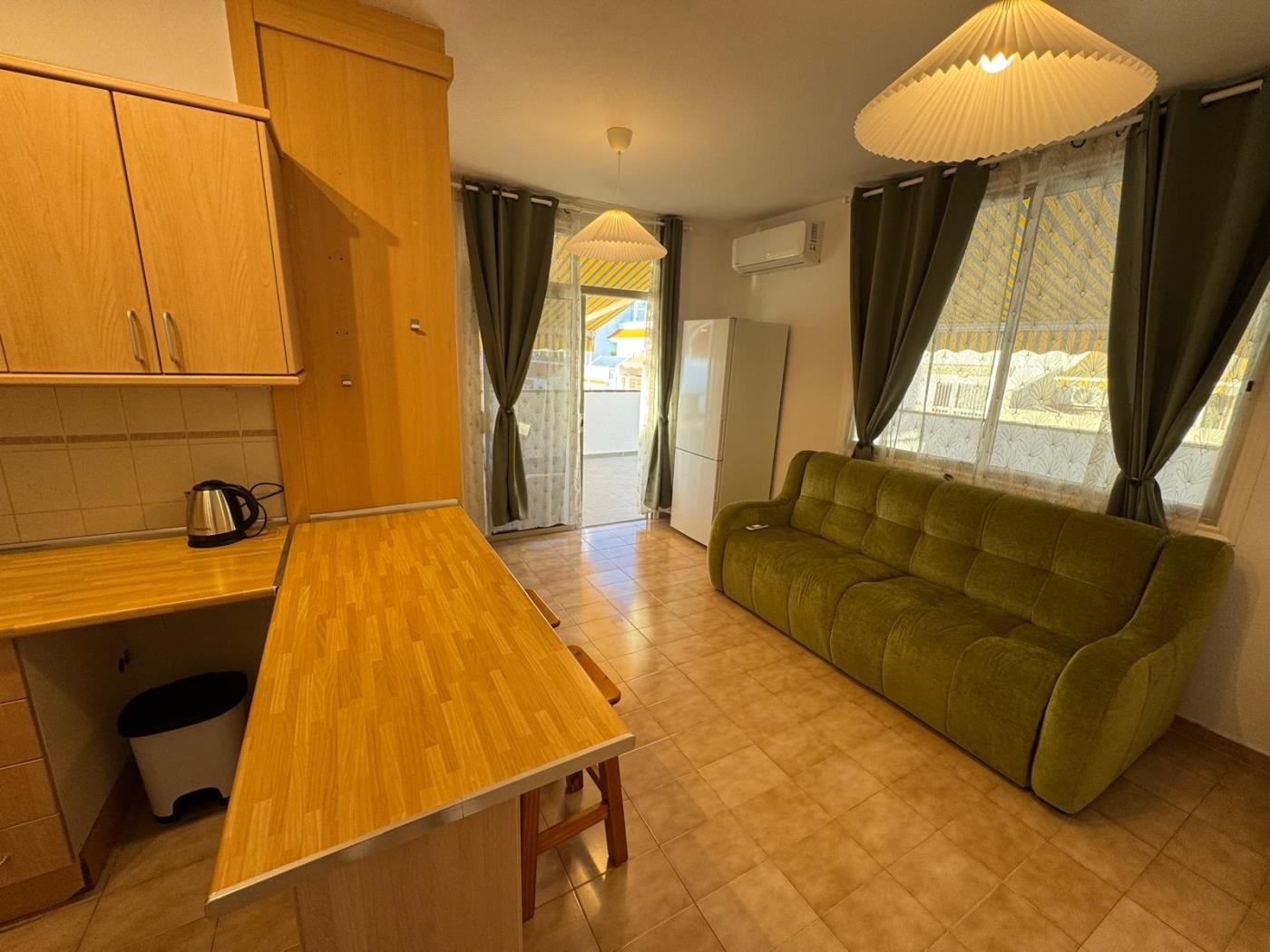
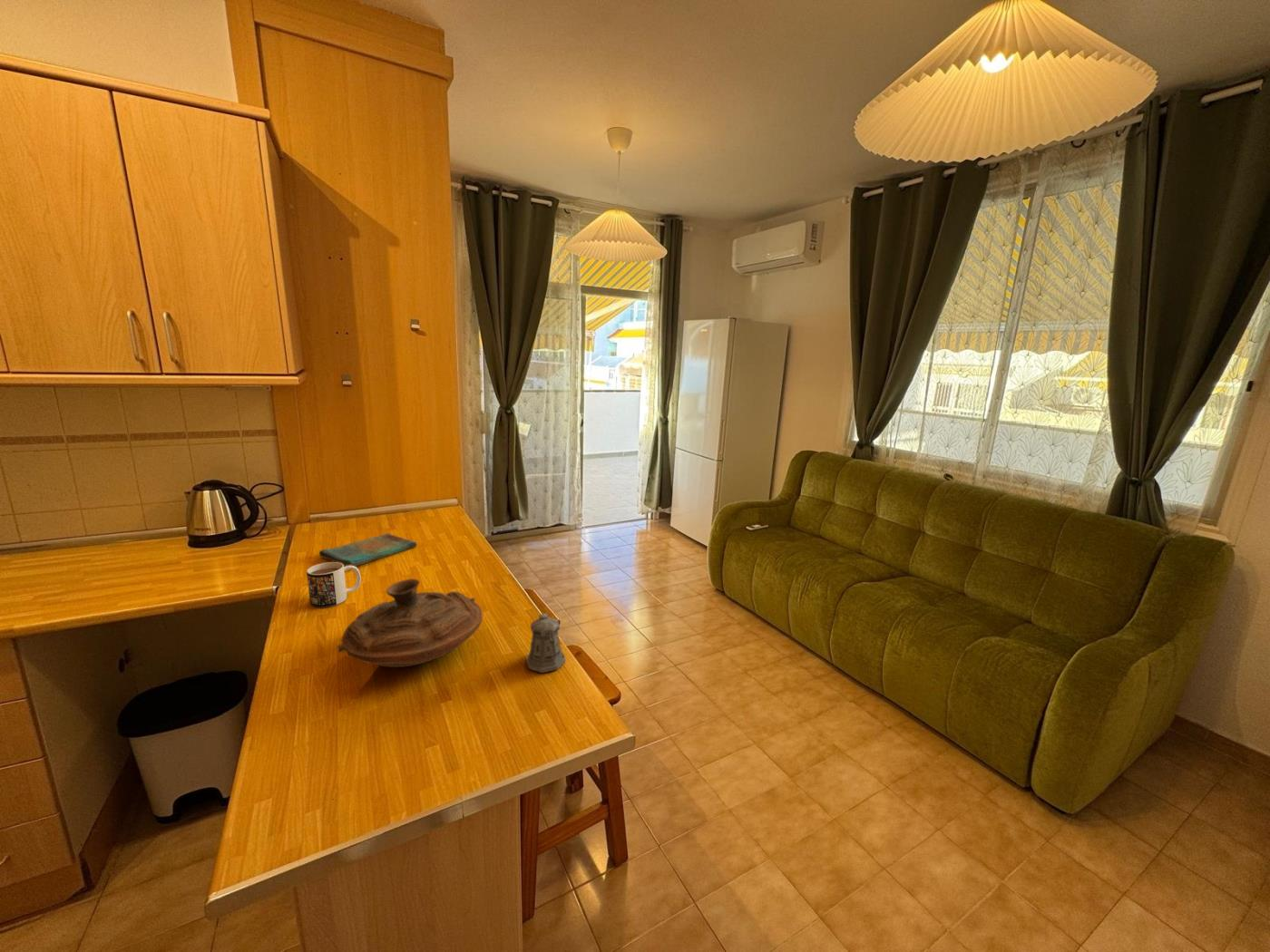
+ decorative bowl (415, 617)
+ dish towel (369, 548)
+ mug (335, 582)
+ pepper shaker (545, 642)
